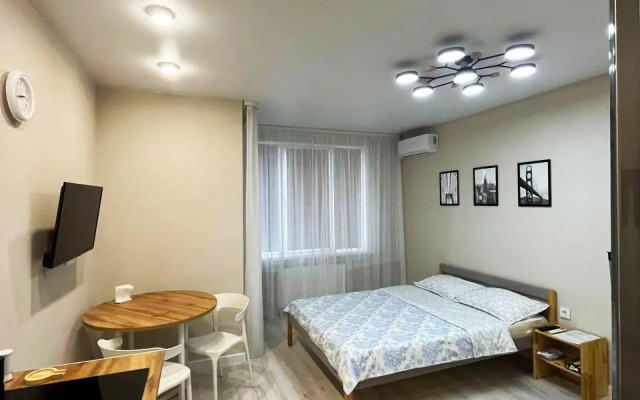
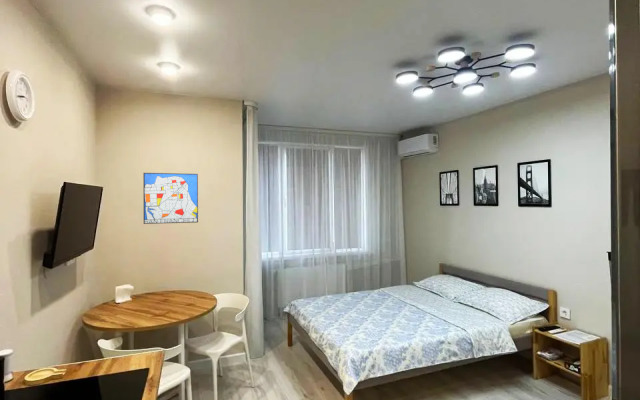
+ wall art (171, 198)
